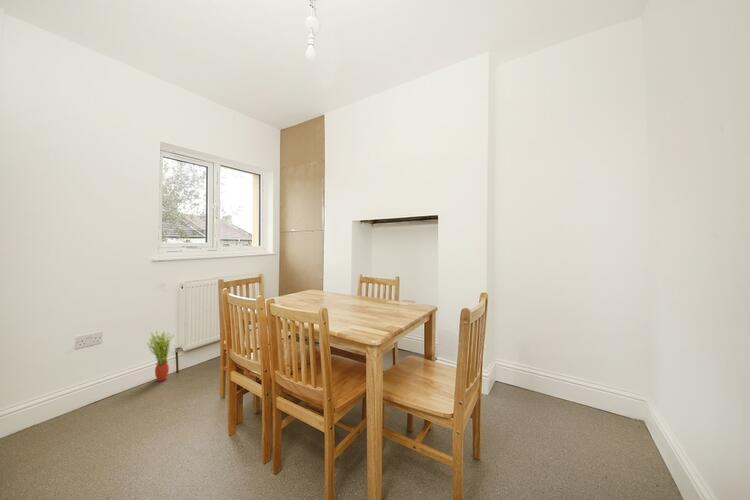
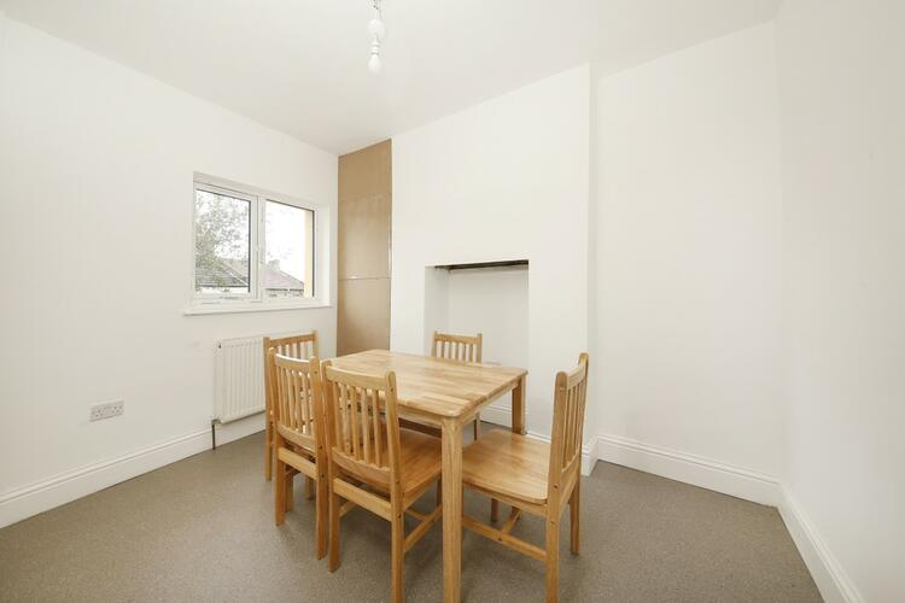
- potted plant (160, 356)
